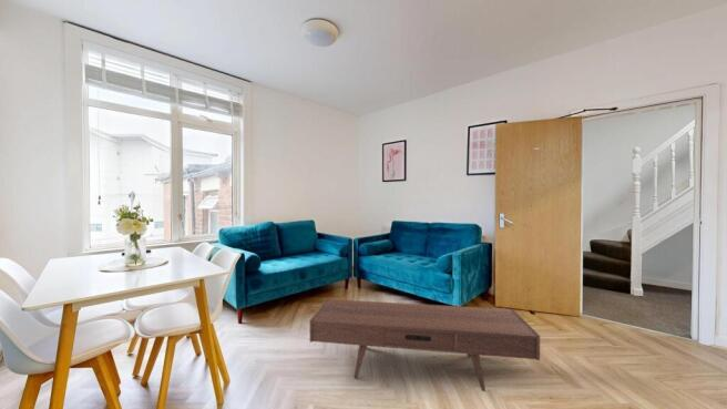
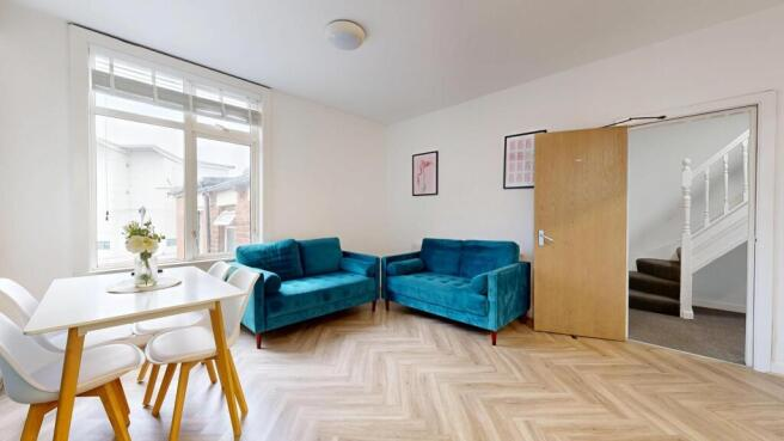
- coffee table (416, 340)
